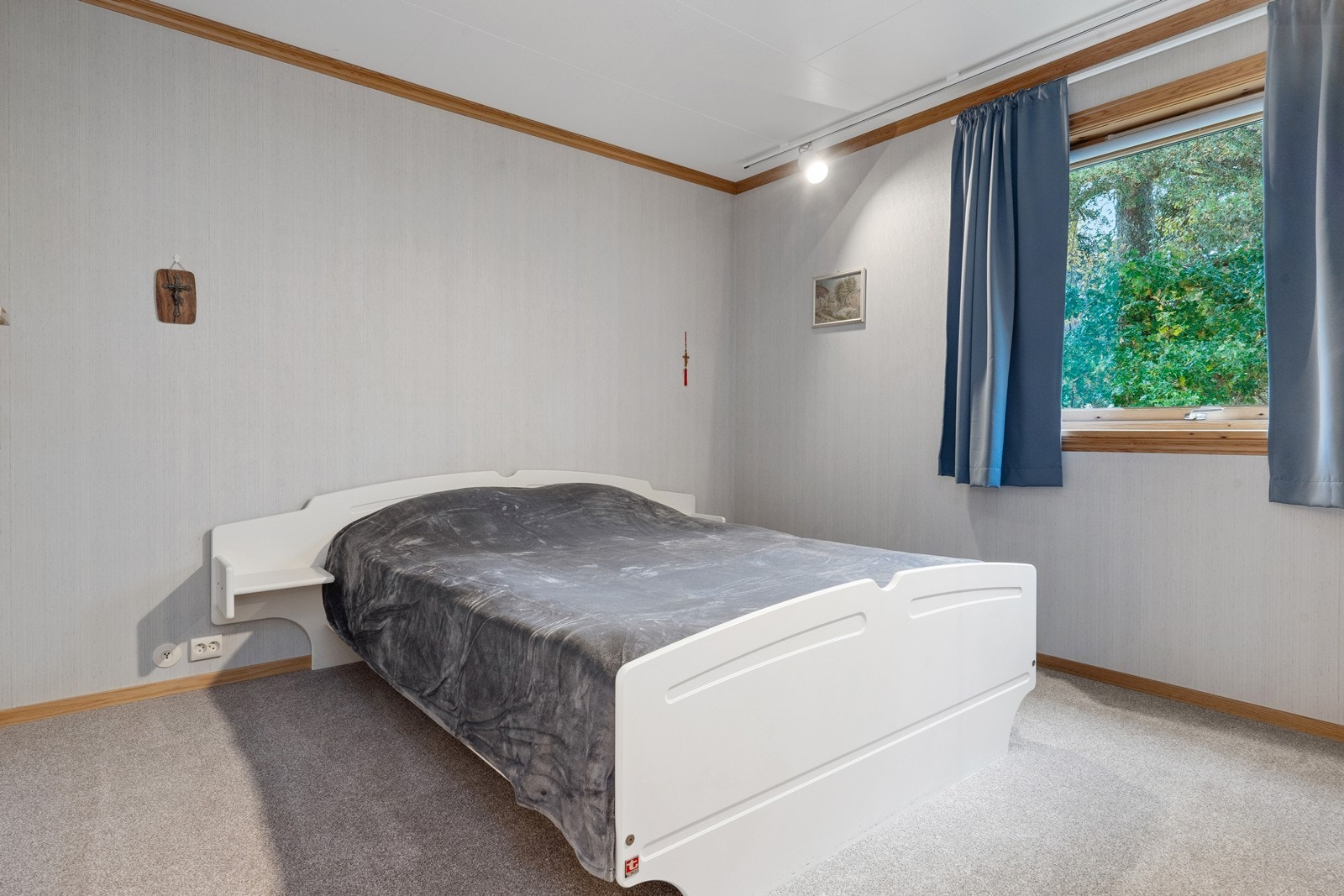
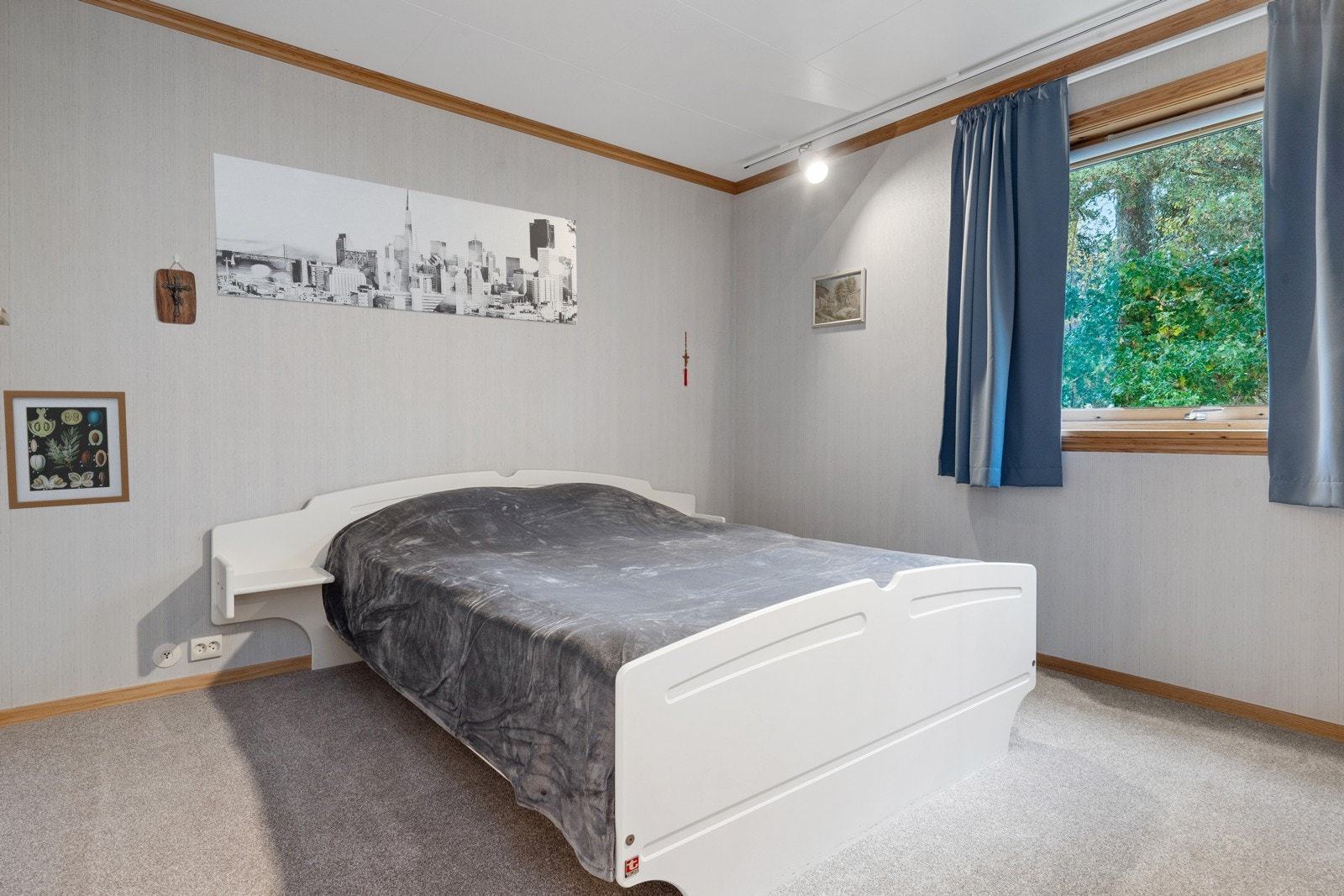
+ wall art (69, 448)
+ wall art (422, 252)
